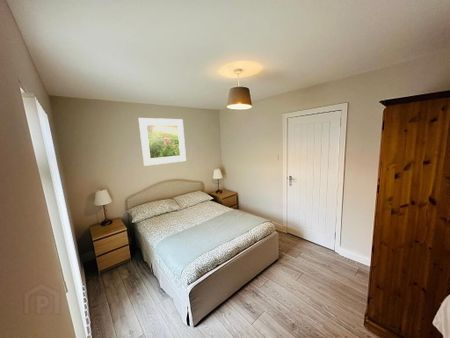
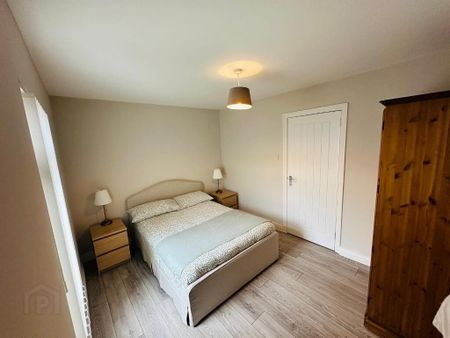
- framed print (164, 141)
